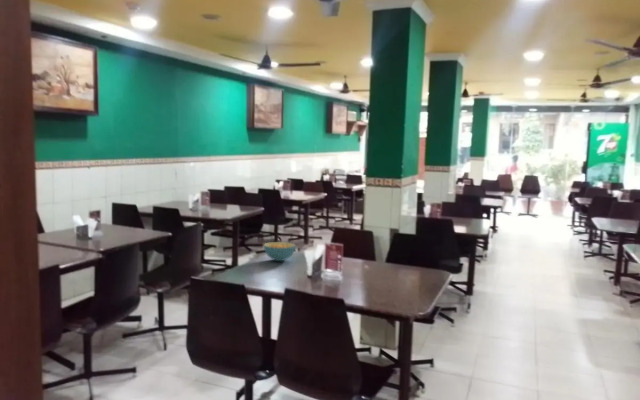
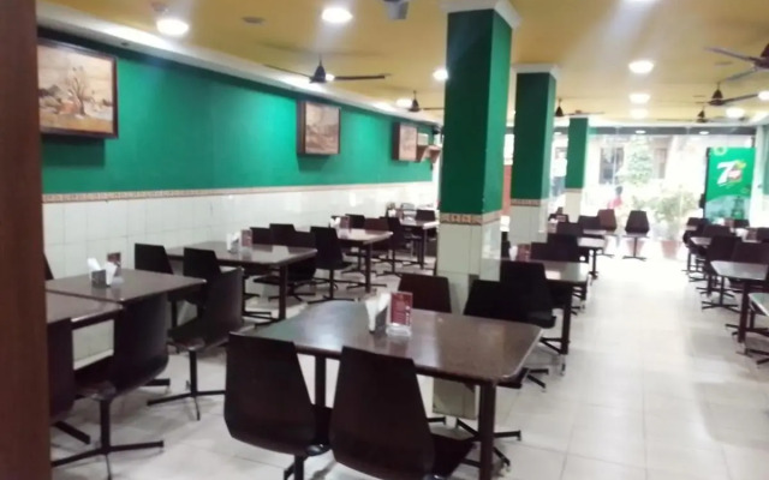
- cereal bowl (279, 252)
